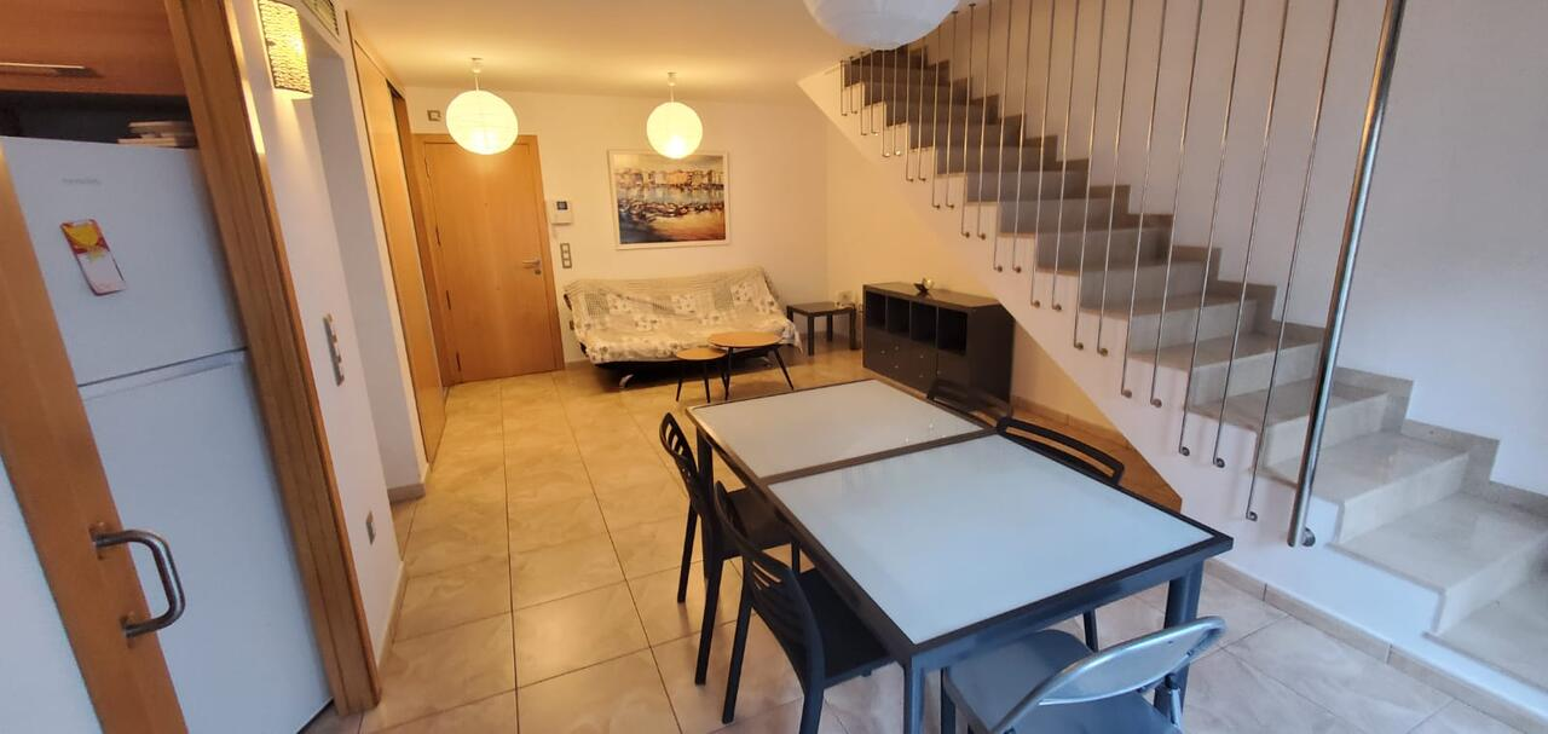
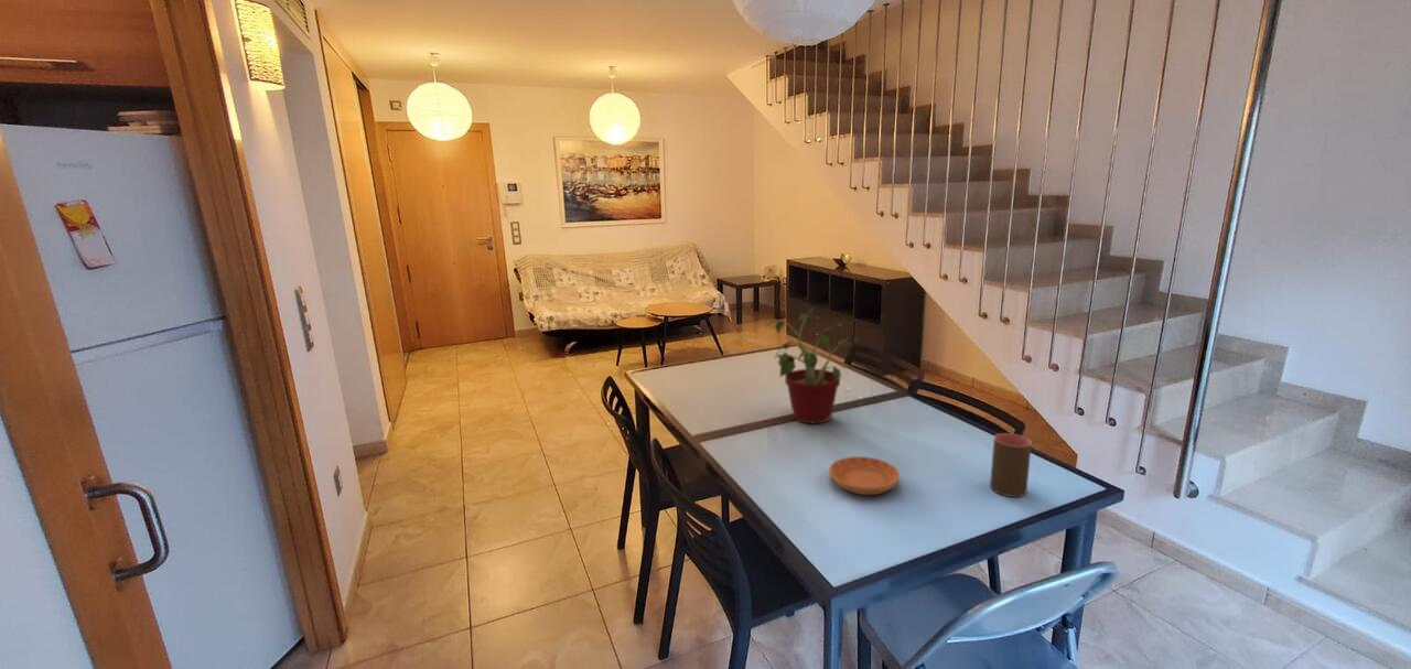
+ cup (1010, 464)
+ potted plant (810, 368)
+ saucer (863, 476)
